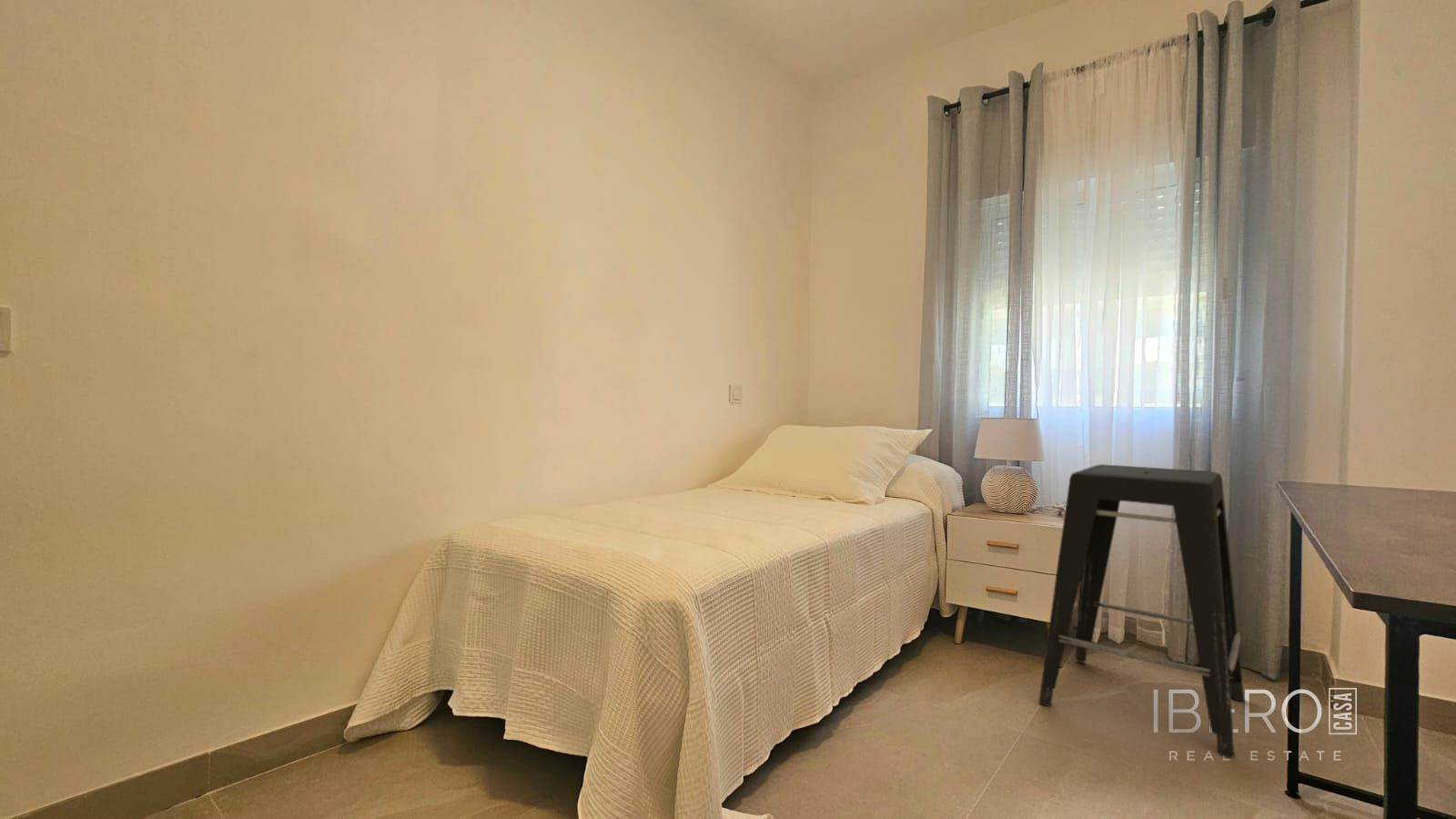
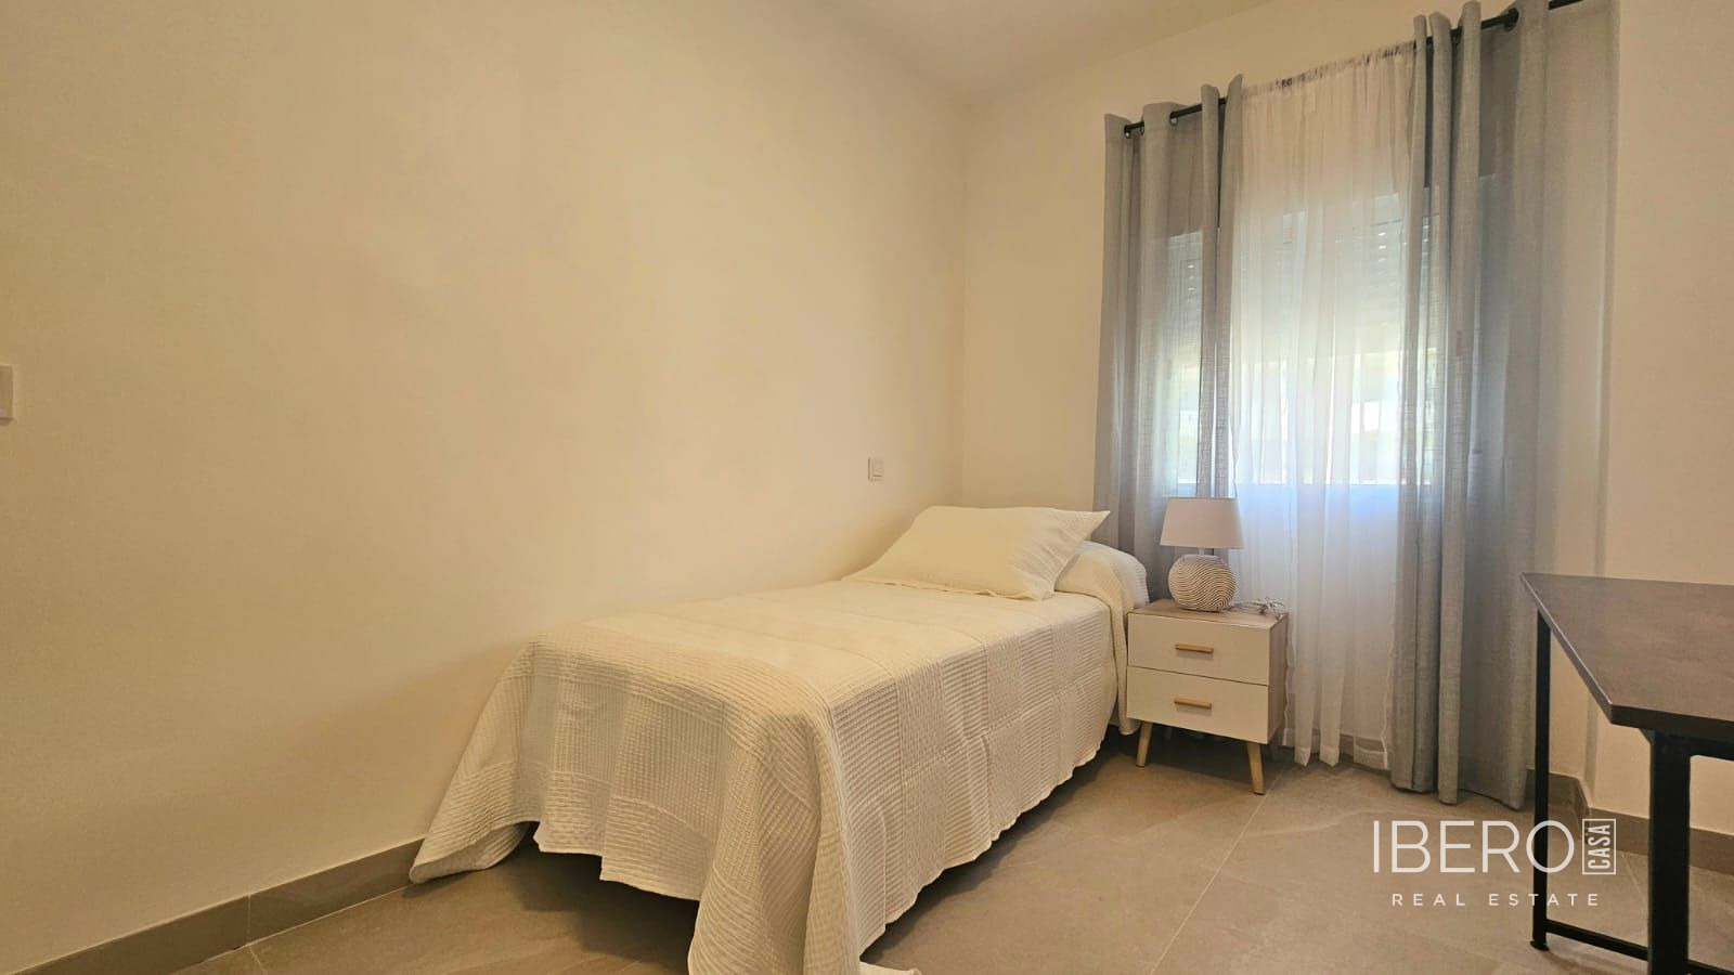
- stool (1141, 610)
